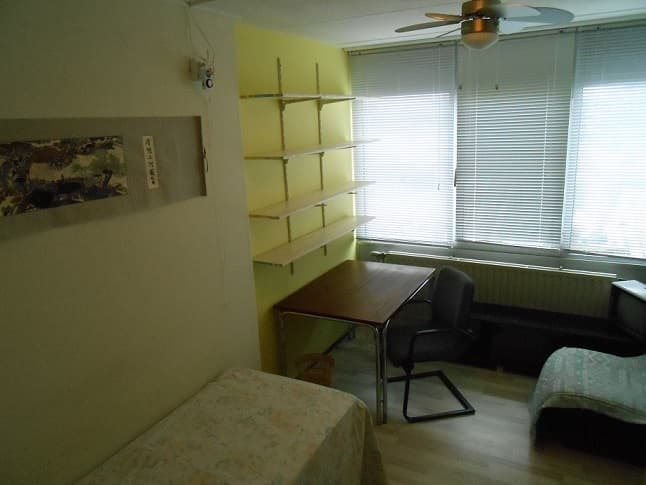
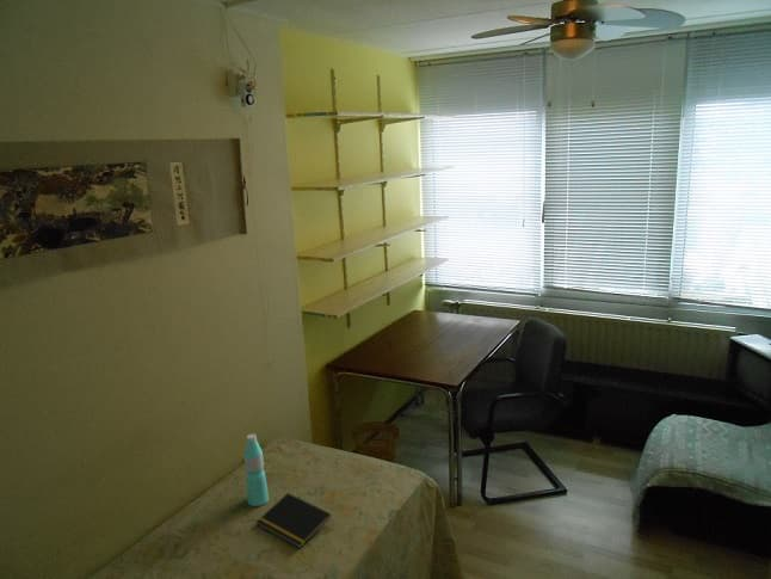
+ notepad (294, 518)
+ water bottle (254, 468)
